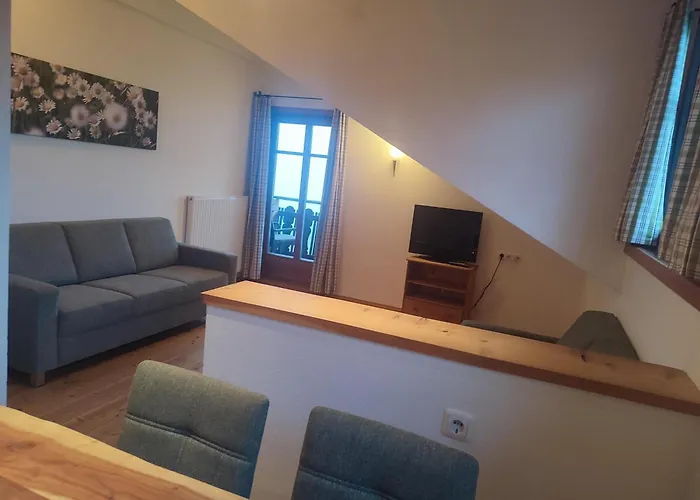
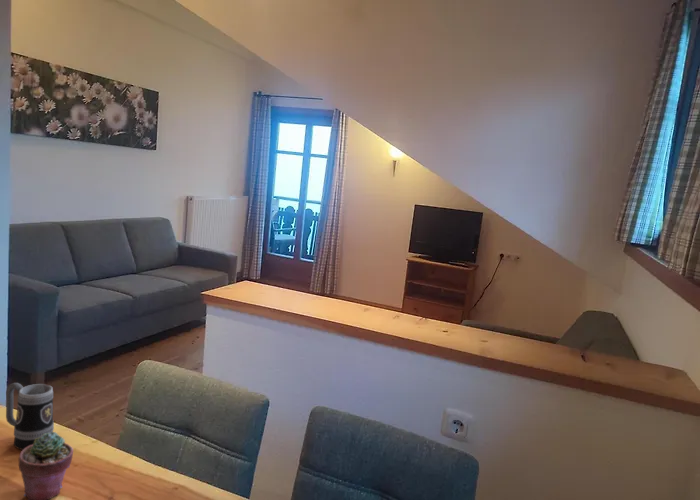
+ potted succulent (45, 463)
+ mug (28, 413)
